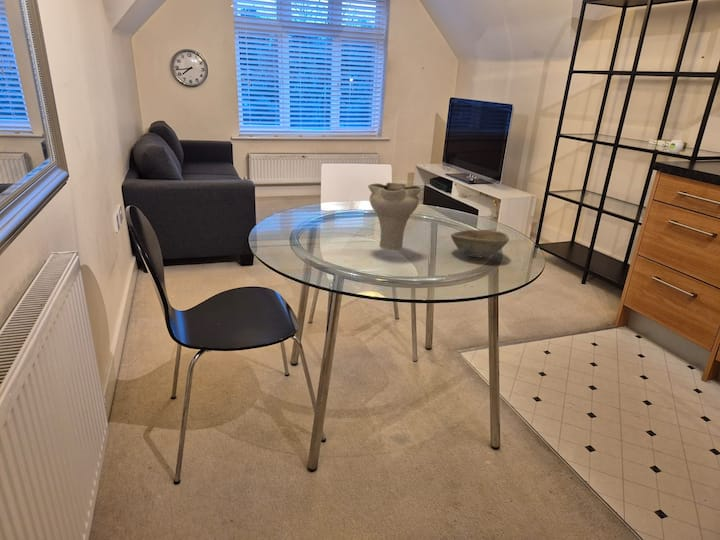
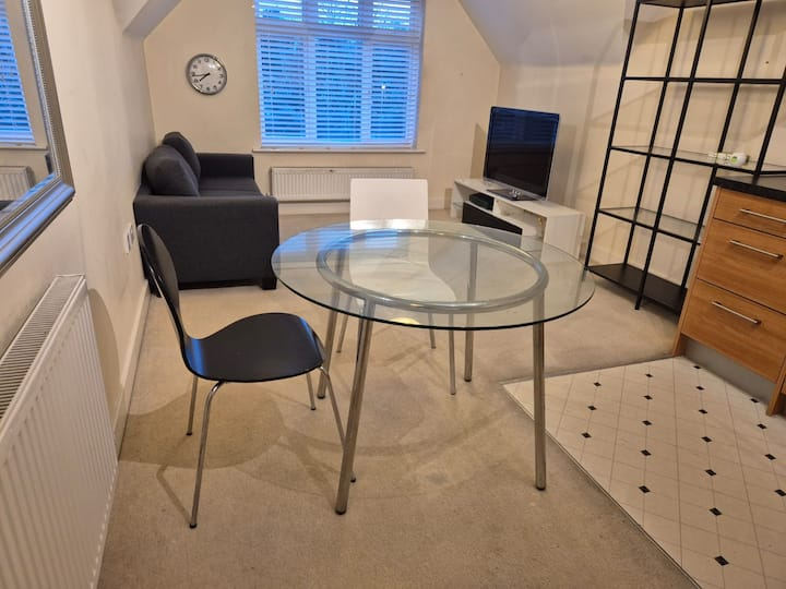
- vase (393, 220)
- bowl (478, 244)
